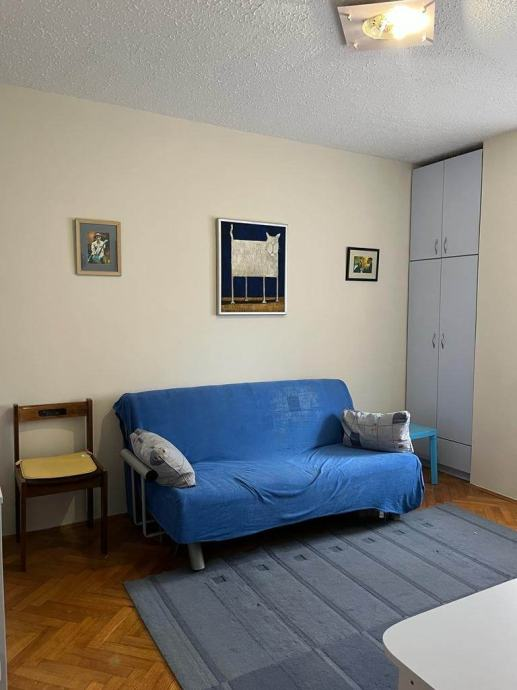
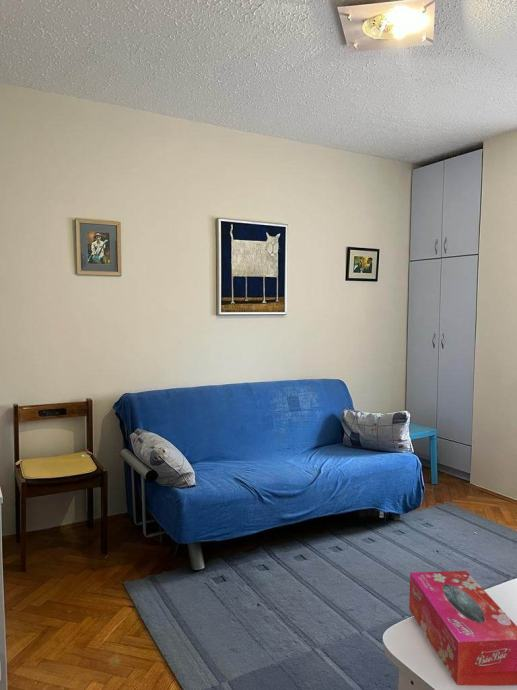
+ tissue box (462, 622)
